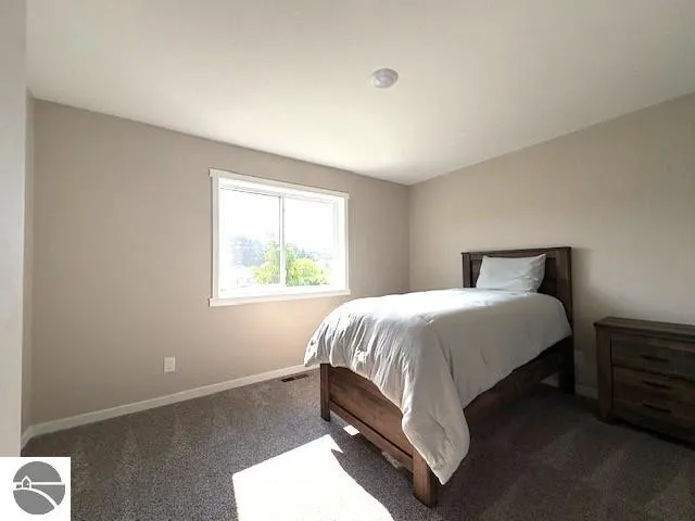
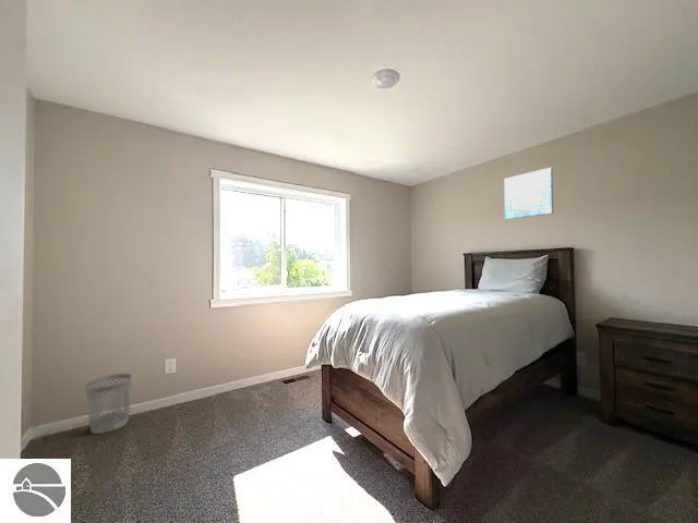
+ wastebasket (109, 402)
+ wall art (527, 195)
